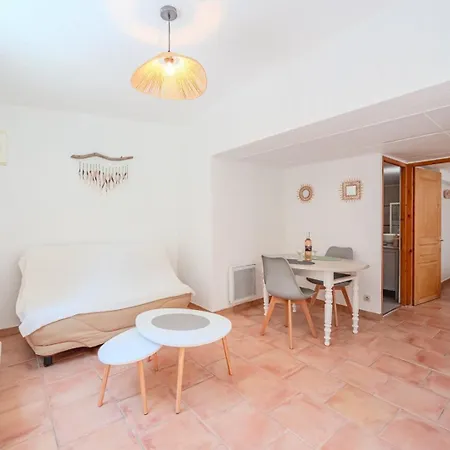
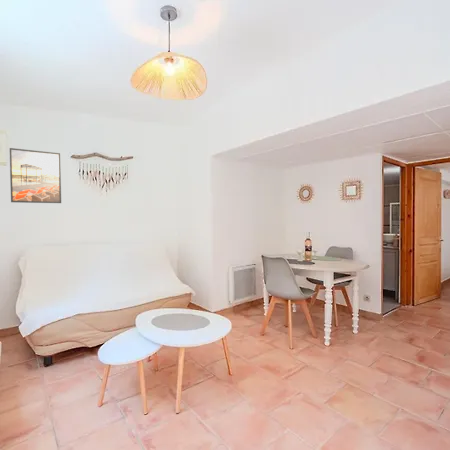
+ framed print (36, 176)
